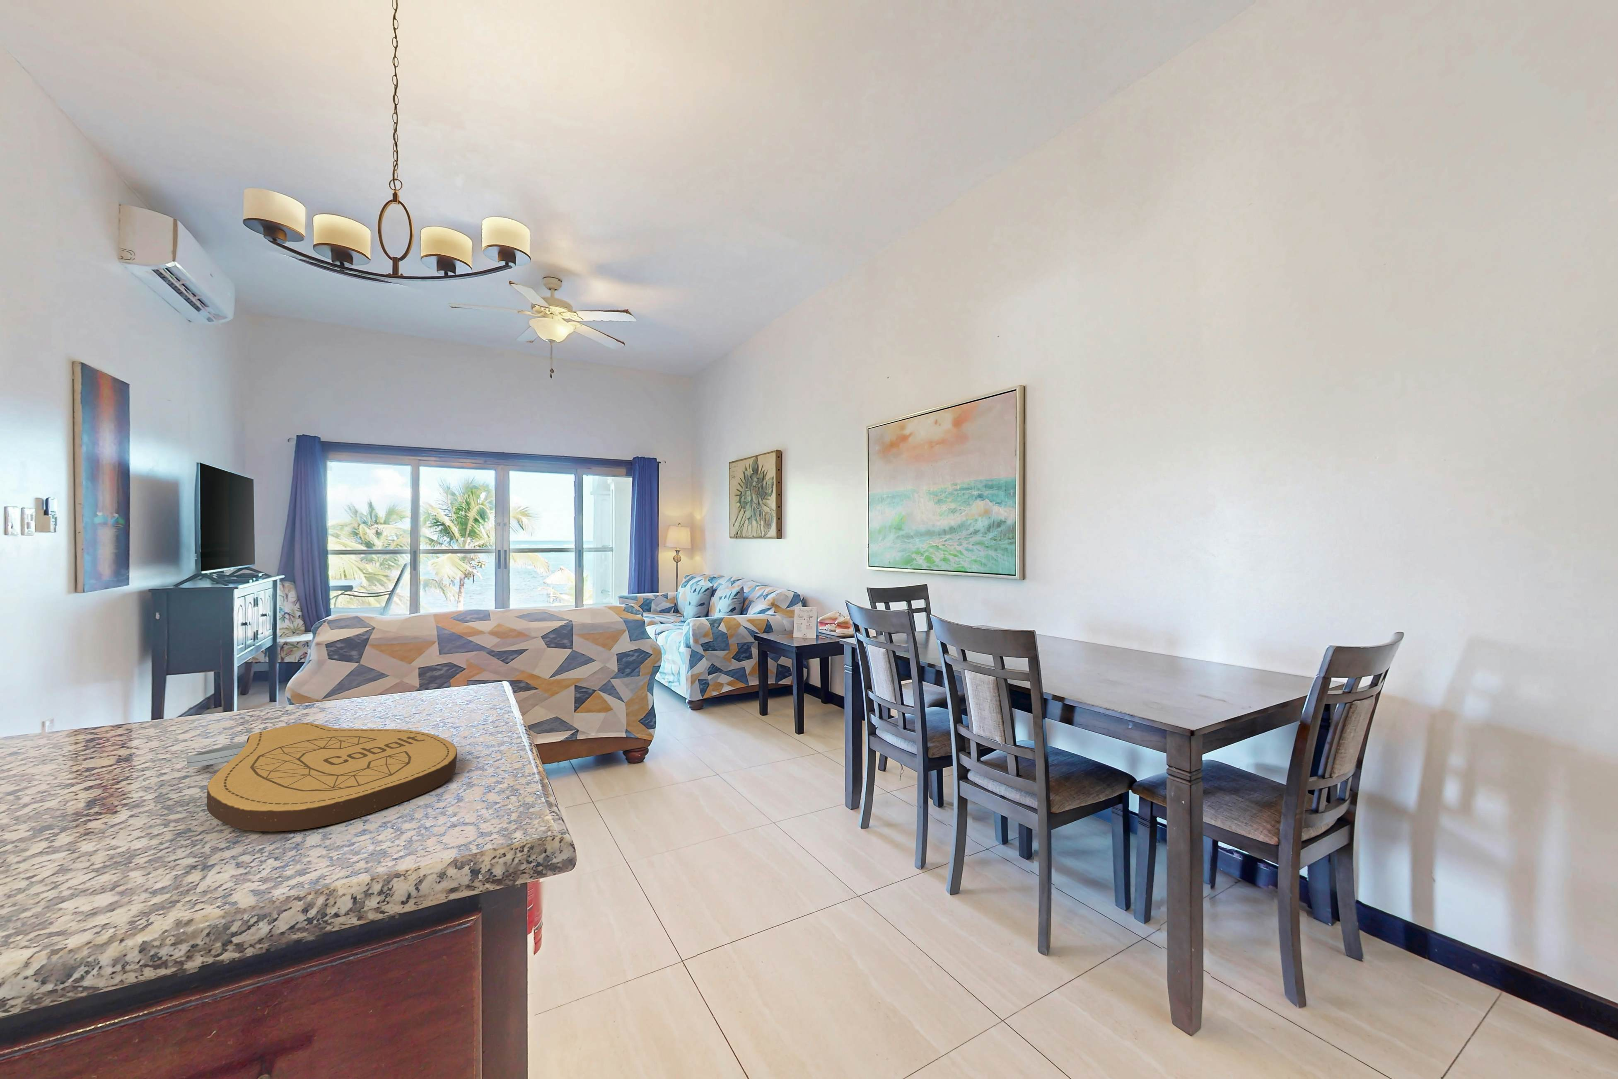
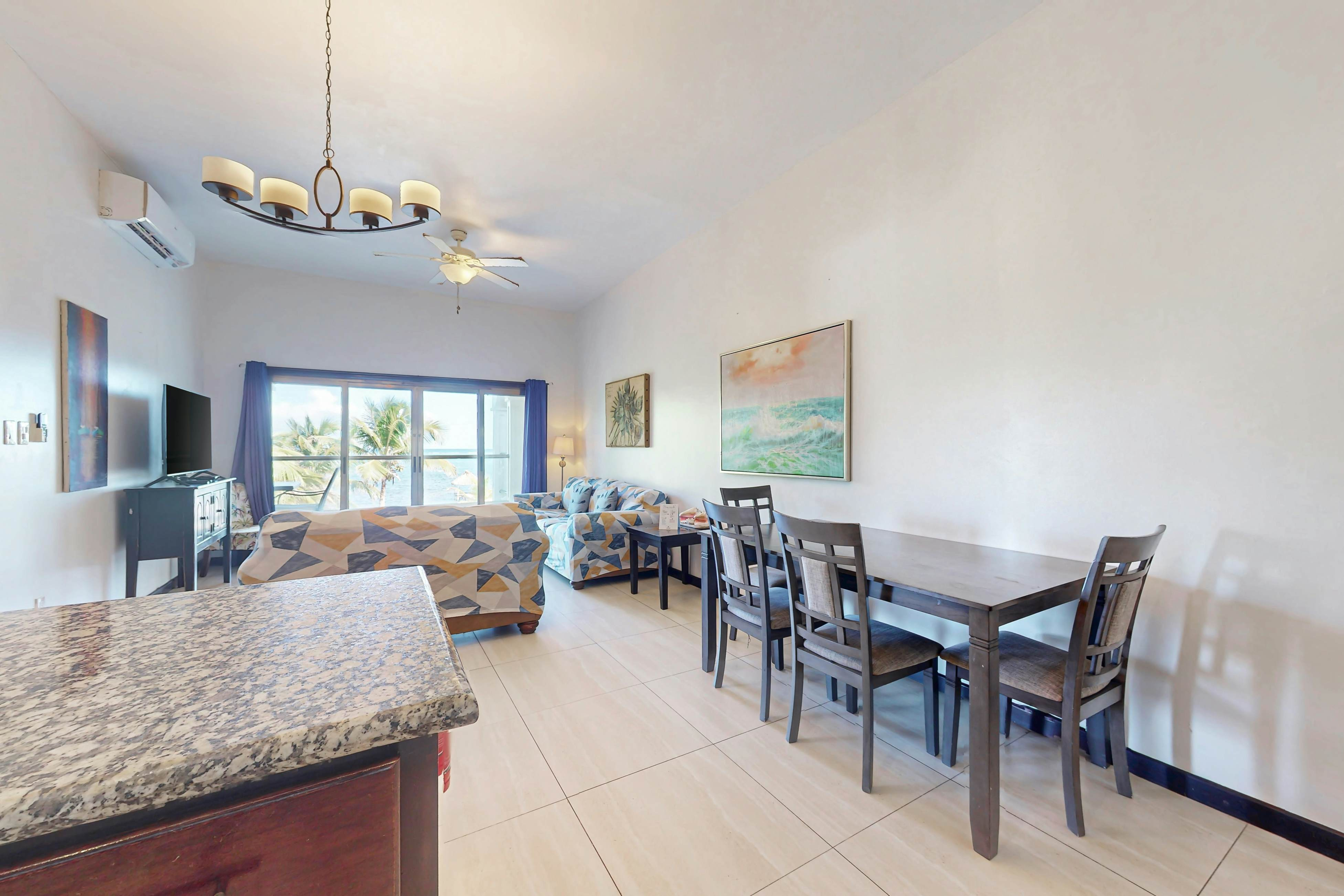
- key chain (305, 756)
